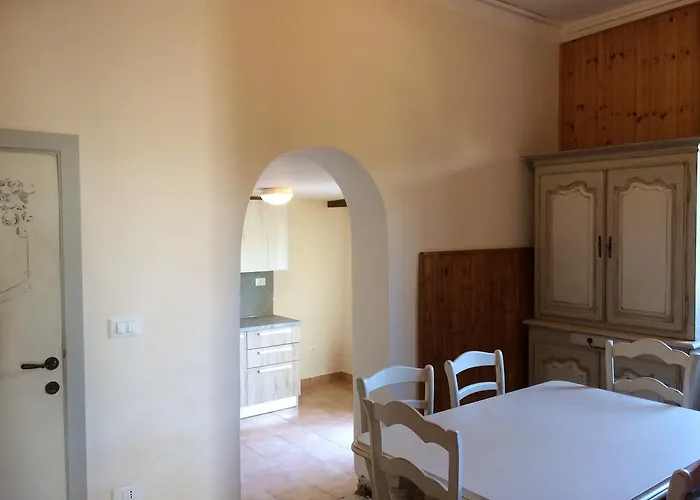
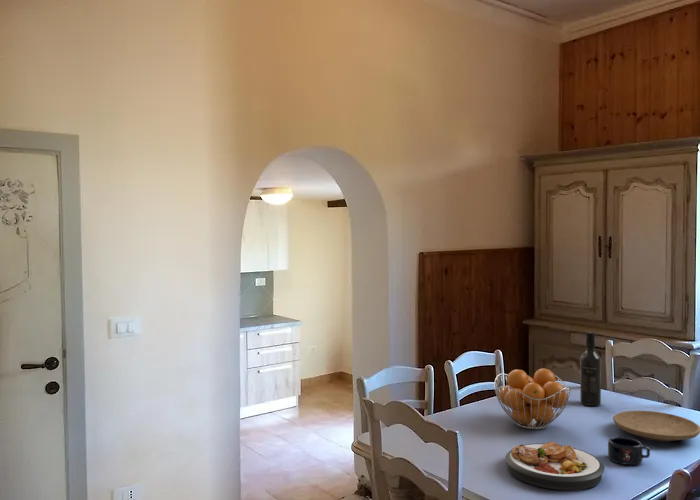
+ mug (628, 451)
+ plate (655, 428)
+ wine bottle (590, 368)
+ plate (553, 461)
+ fruit basket (531, 397)
